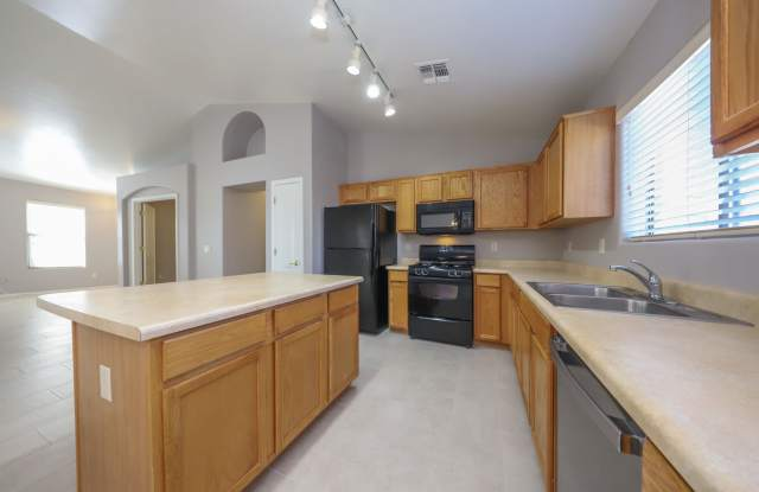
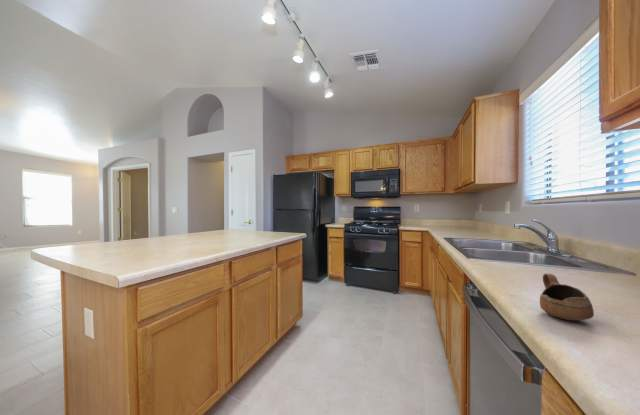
+ cup (564, 297)
